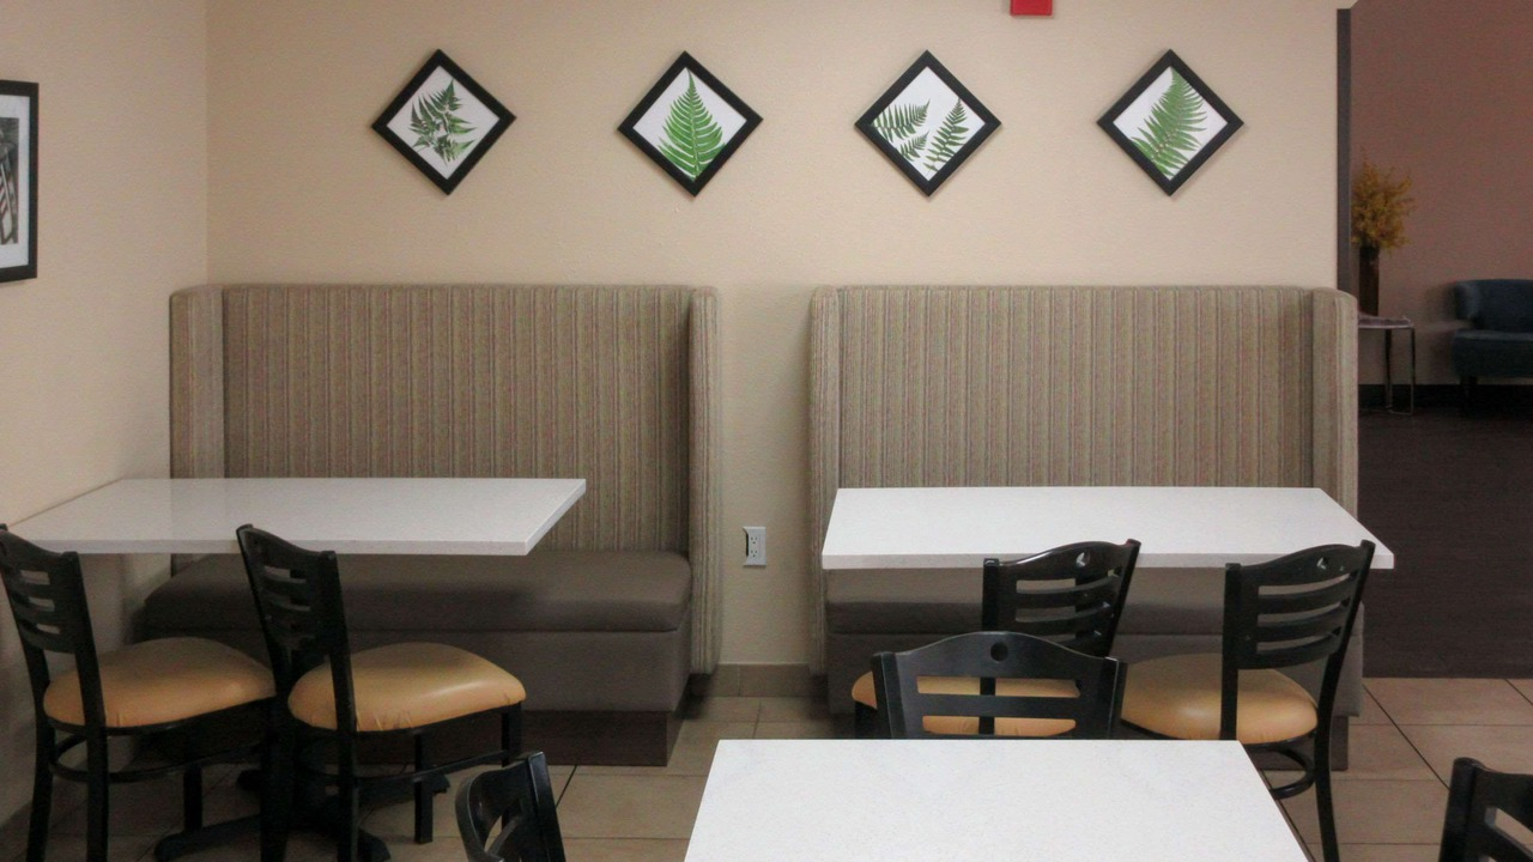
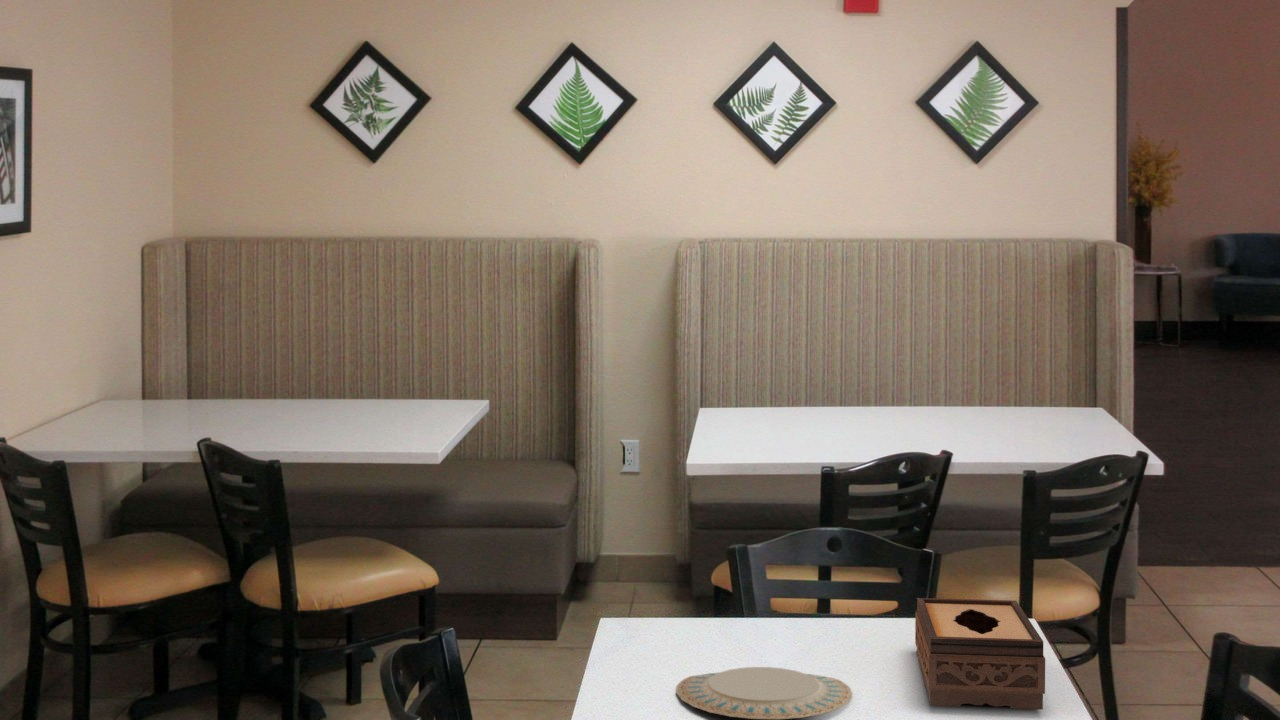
+ tissue box (975, 650)
+ chinaware (763, 686)
